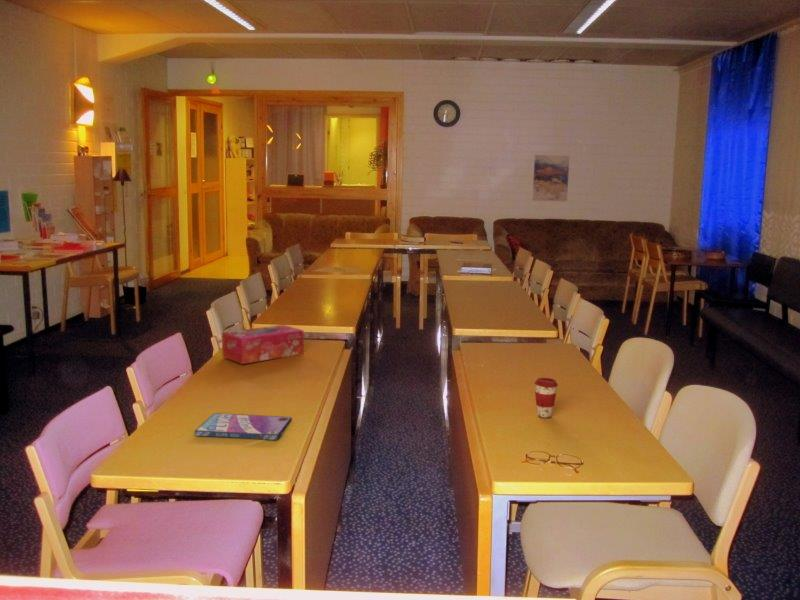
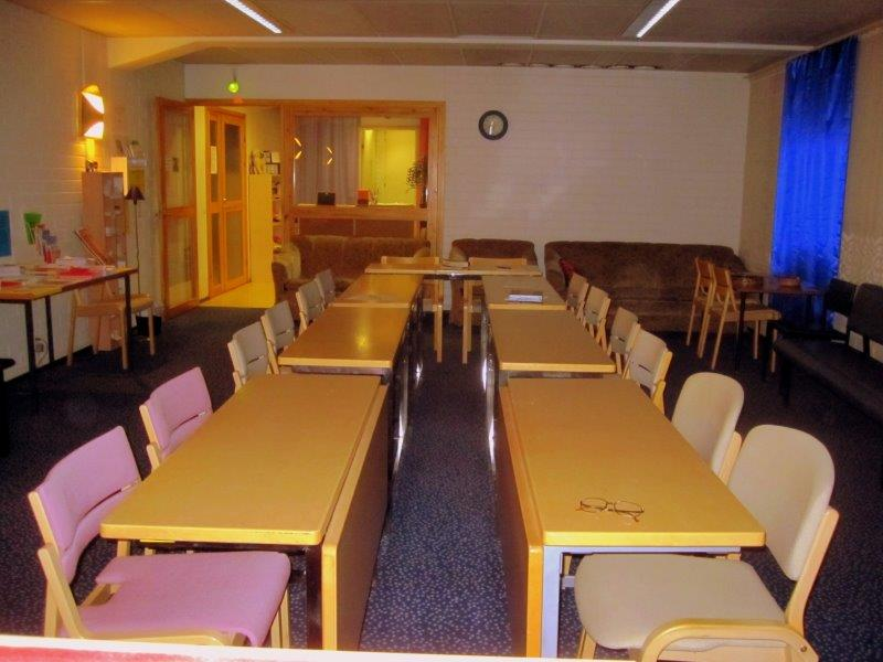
- wall art (550, 178)
- coffee cup (545, 397)
- tissue box (263, 343)
- video game case (244, 426)
